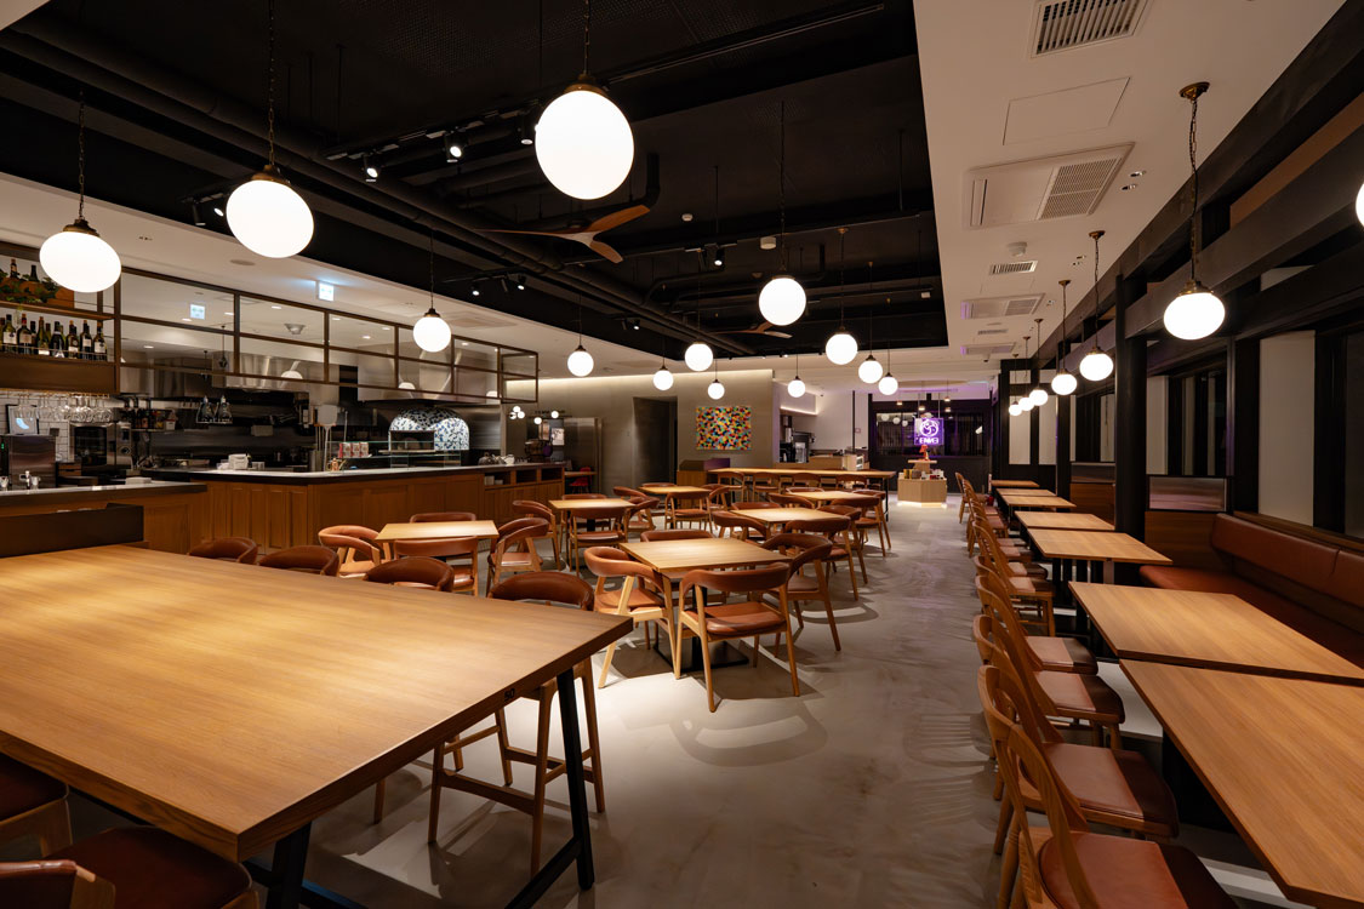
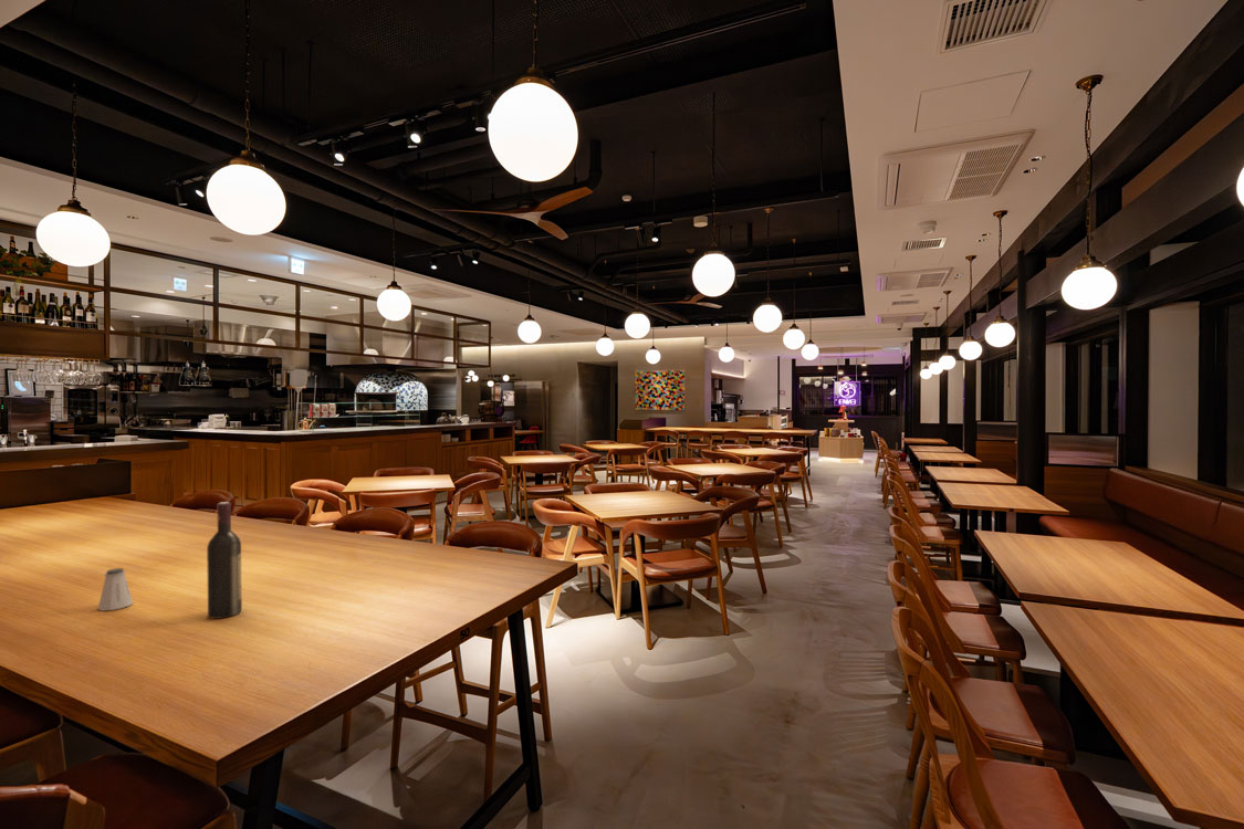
+ wine bottle (224, 558)
+ saltshaker (115, 587)
